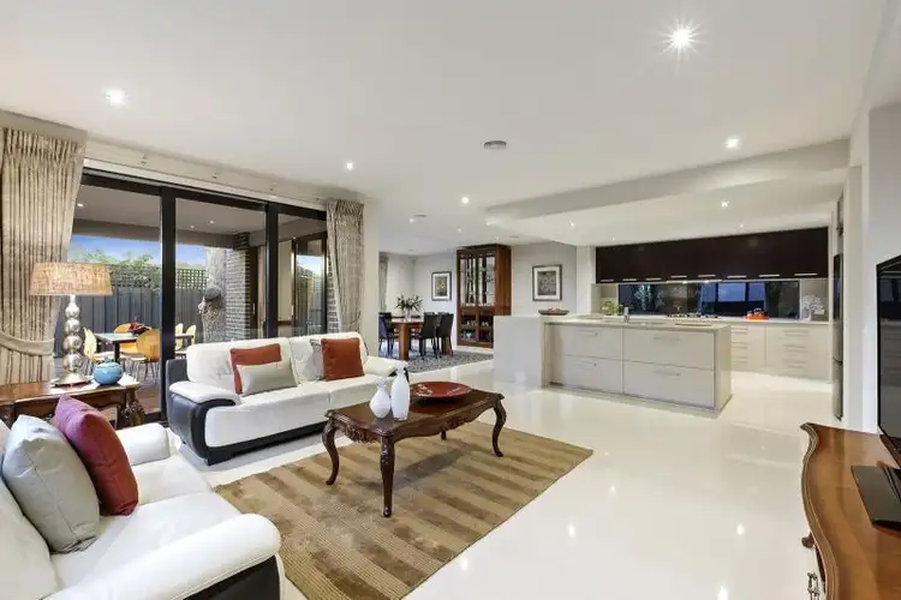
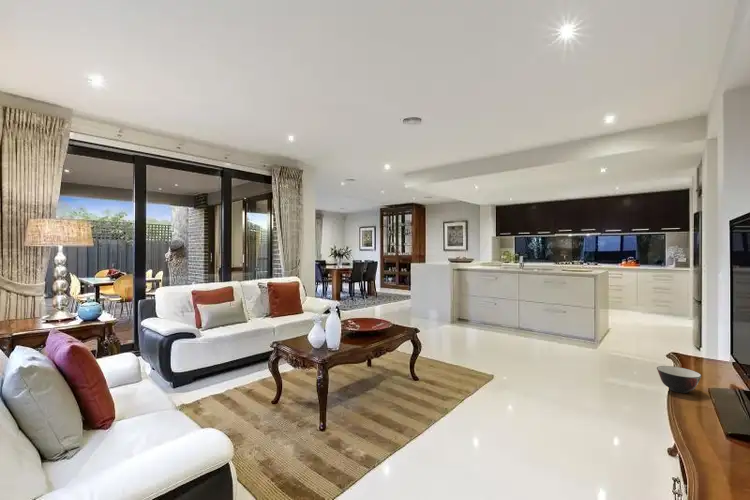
+ soup bowl (678, 380)
